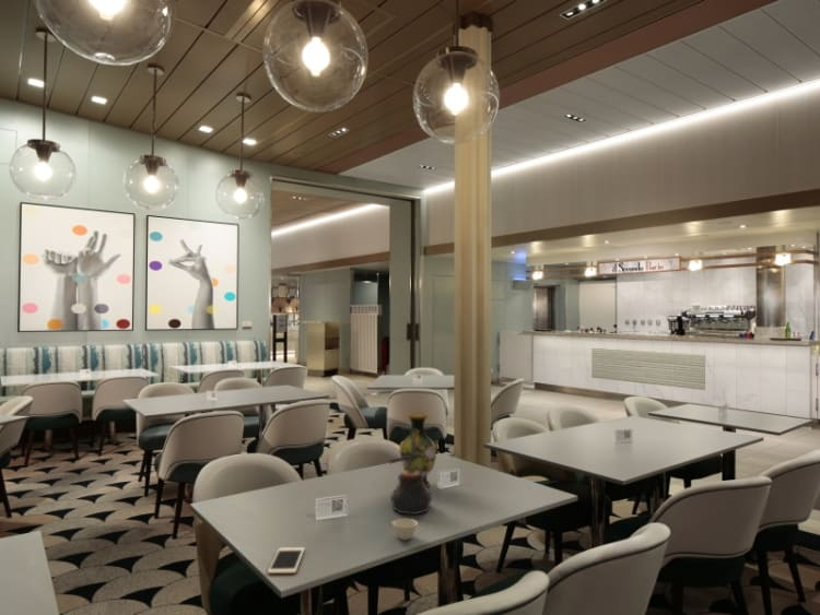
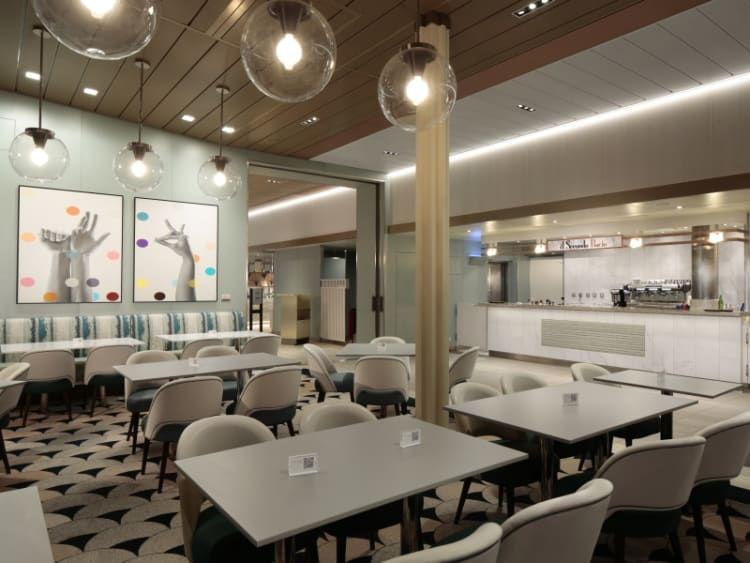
- teapot (411, 481)
- teacup (402, 529)
- cell phone (286, 559)
- vase (418, 449)
